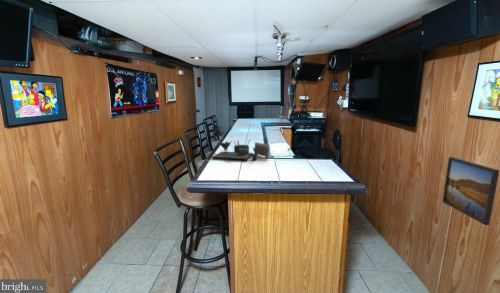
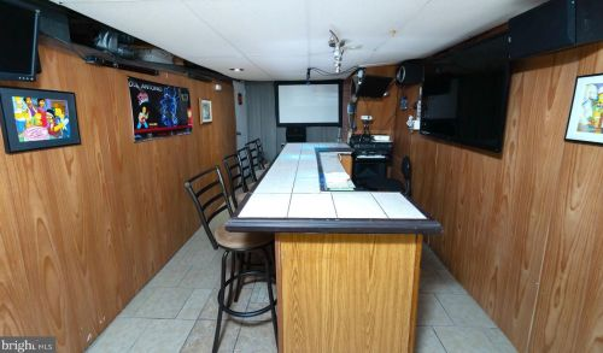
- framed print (467, 188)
- desk organizer (241, 147)
